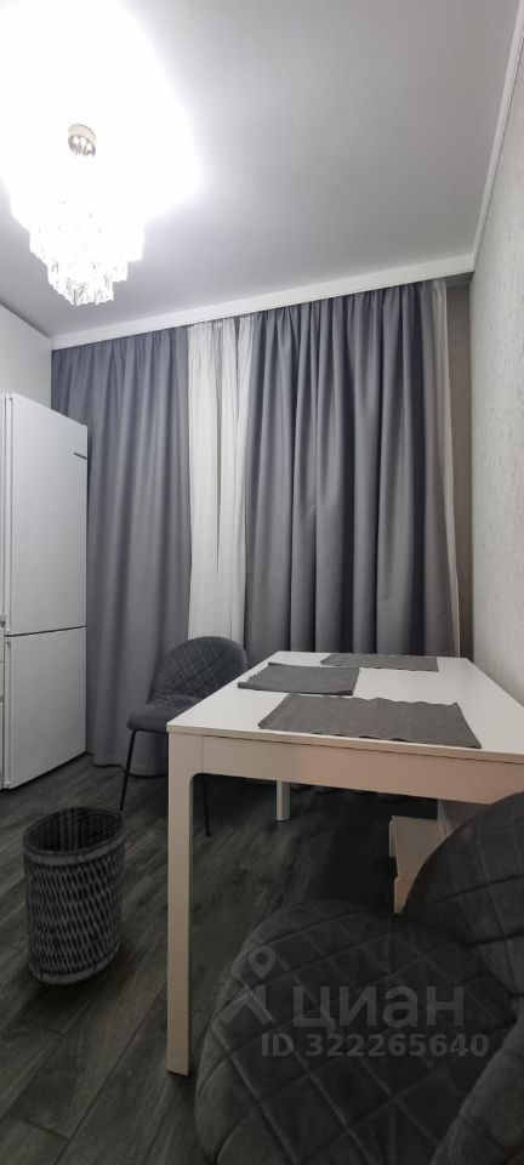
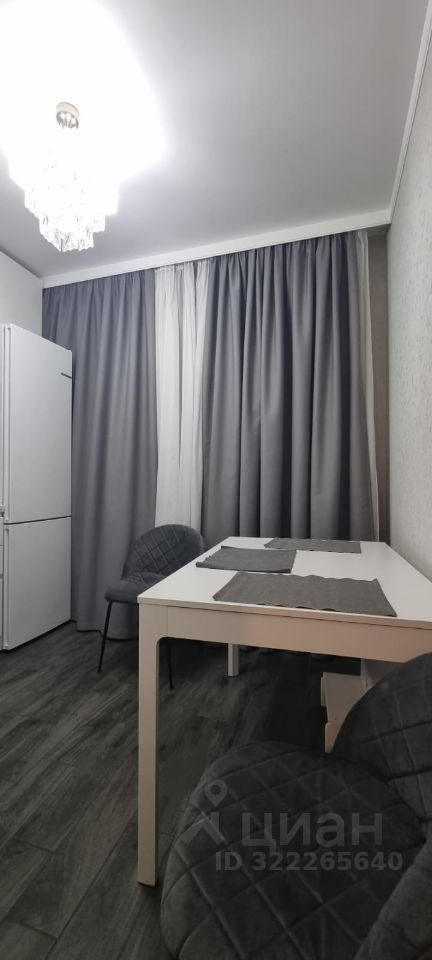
- wastebasket (75, 888)
